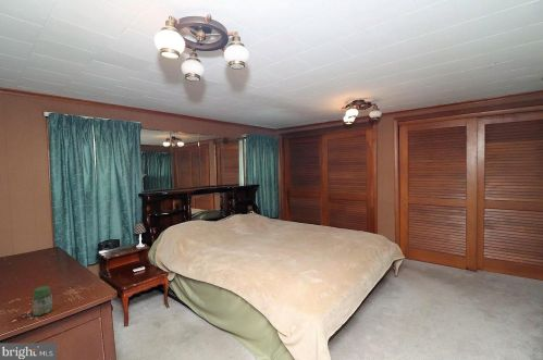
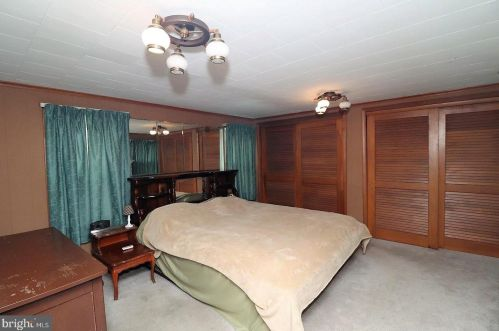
- jar (41, 300)
